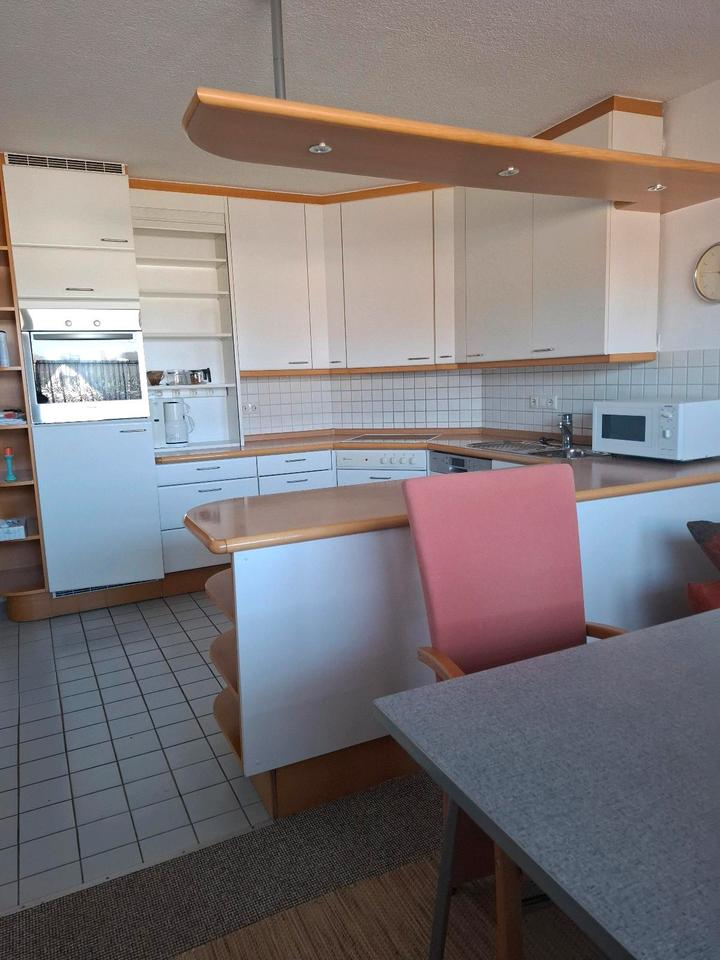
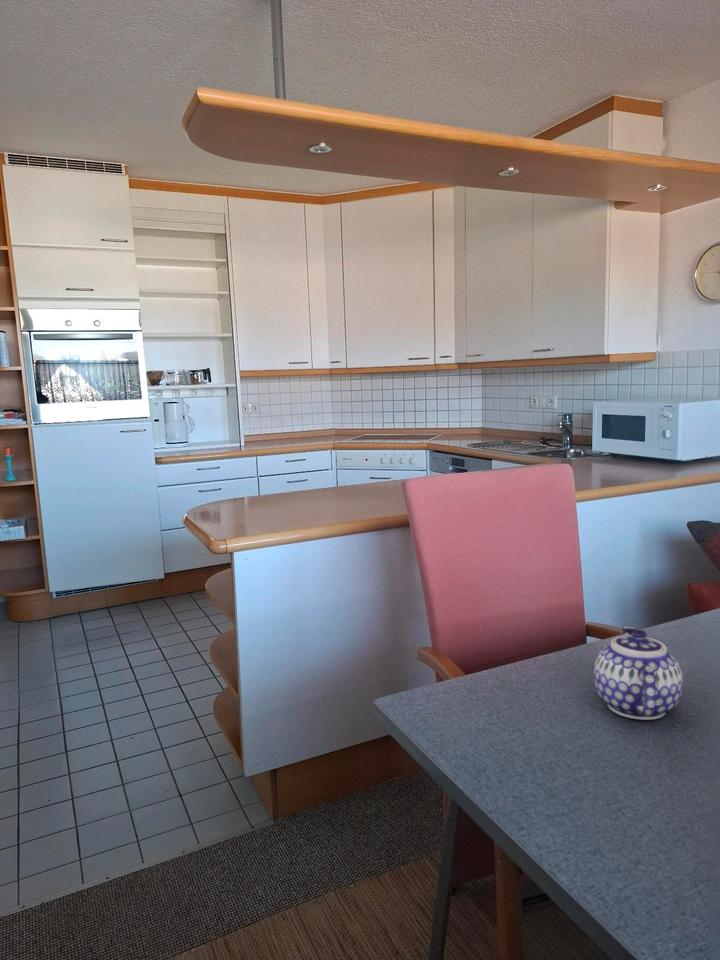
+ teapot (637, 669)
